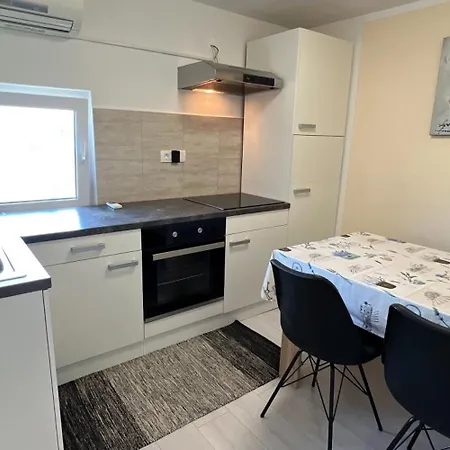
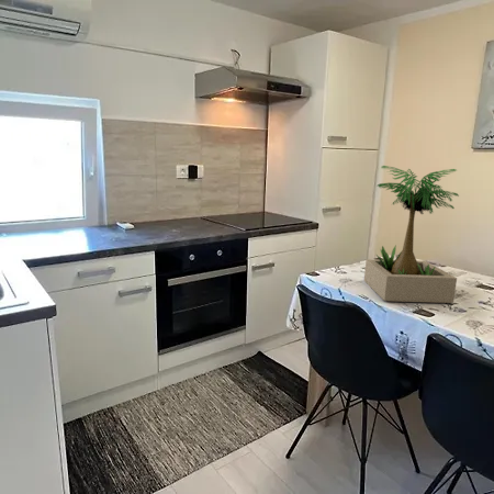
+ potted plant (406, 231)
